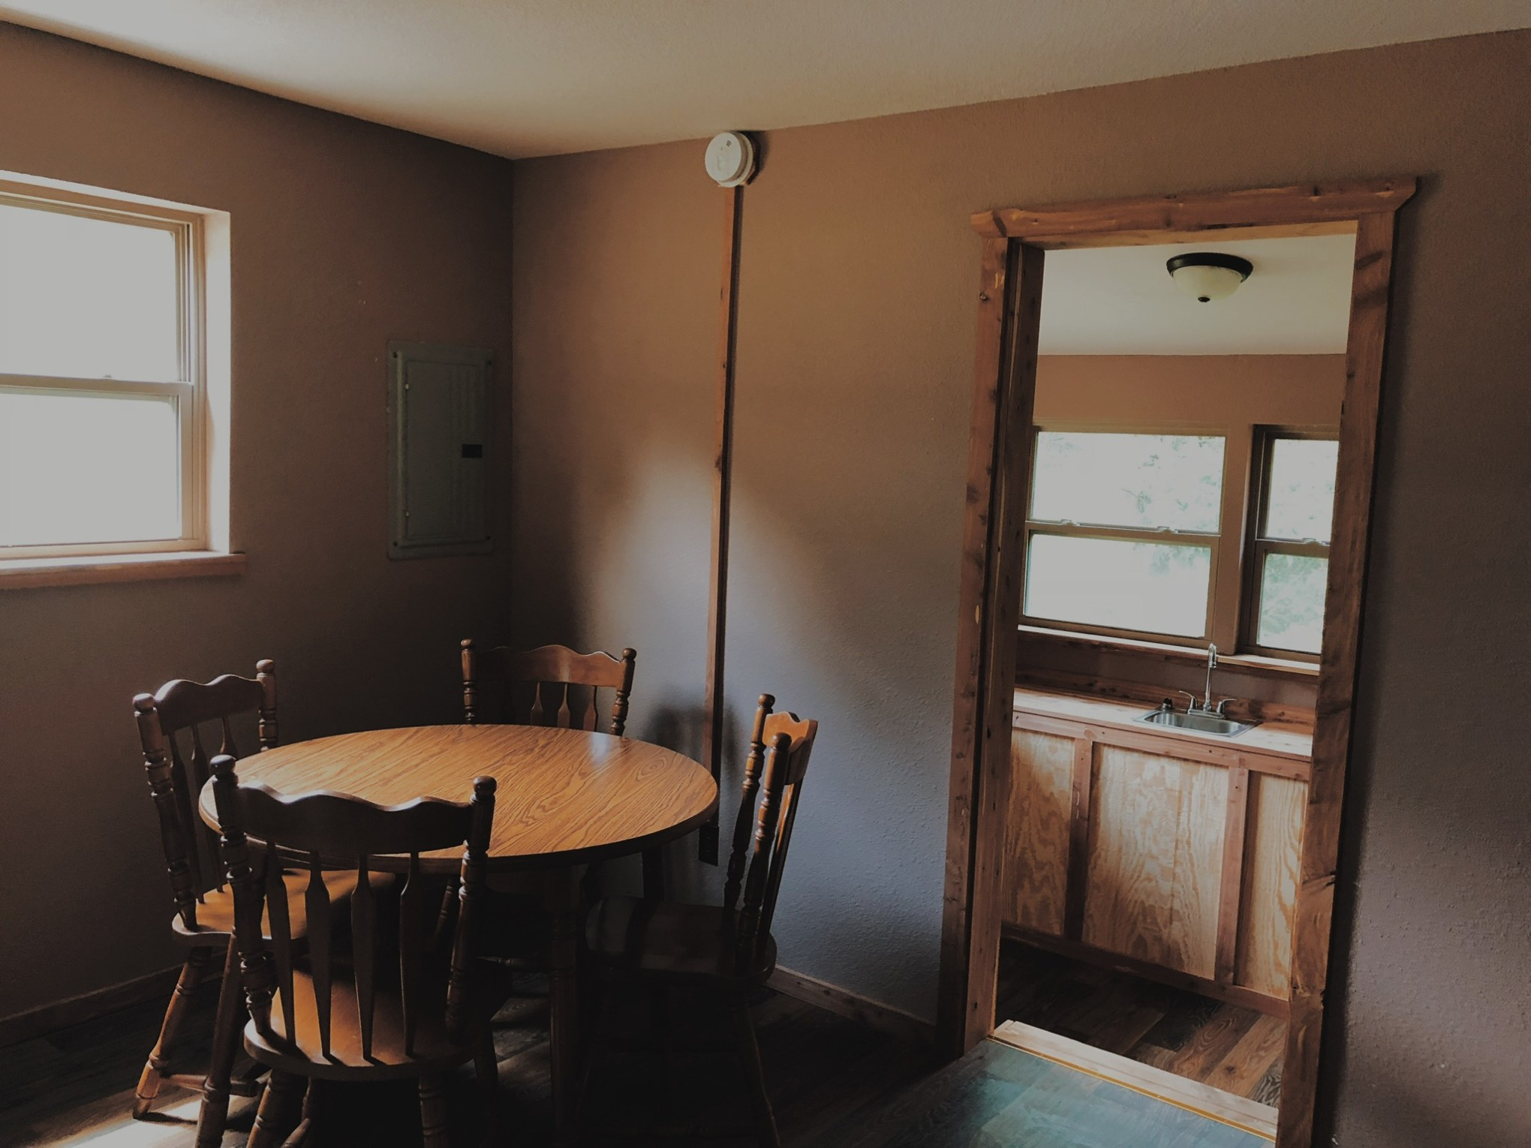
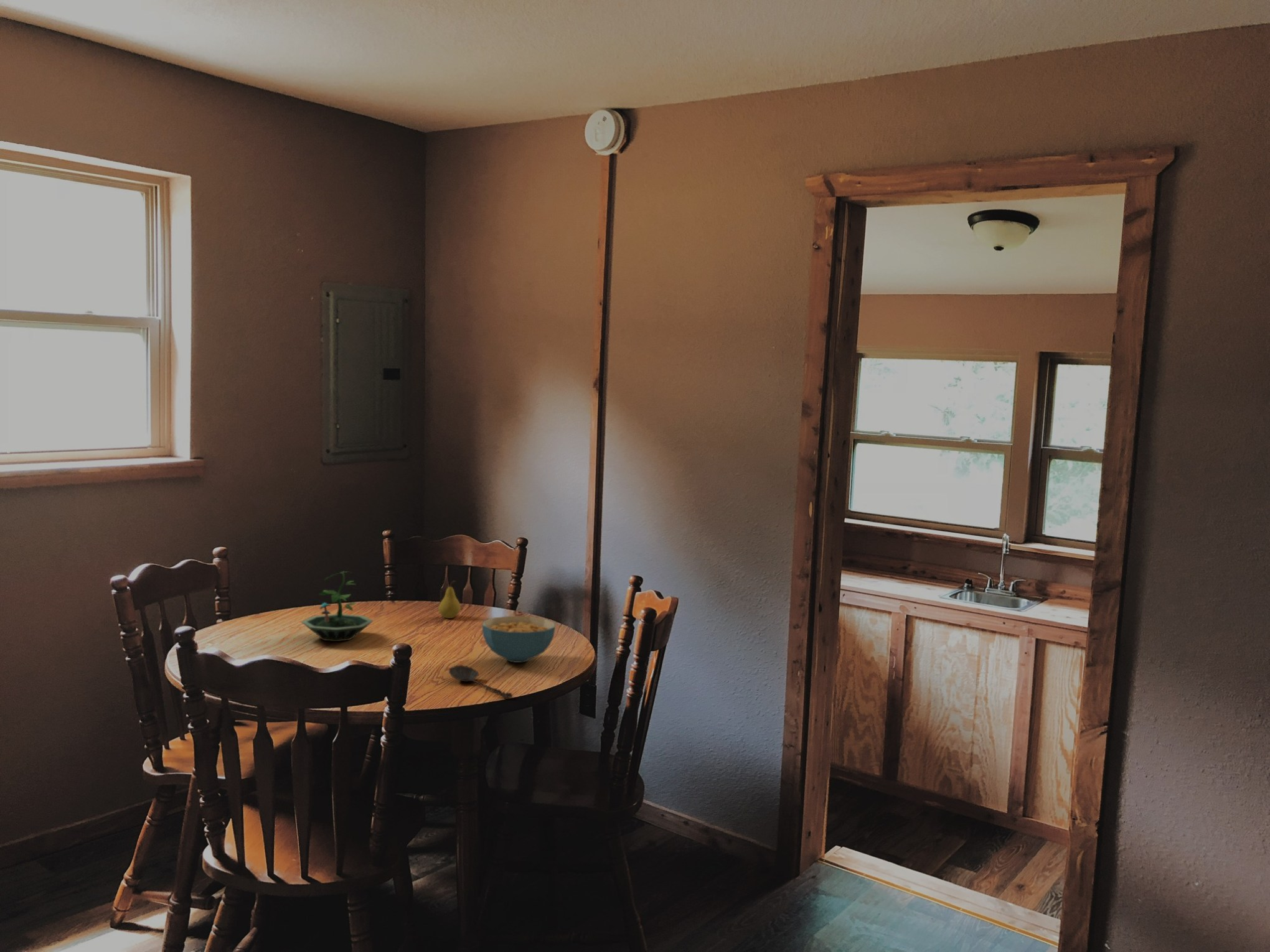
+ terrarium (341, 585)
+ spoon (481, 683)
+ fruit (449, 598)
+ cereal bowl (518, 642)
